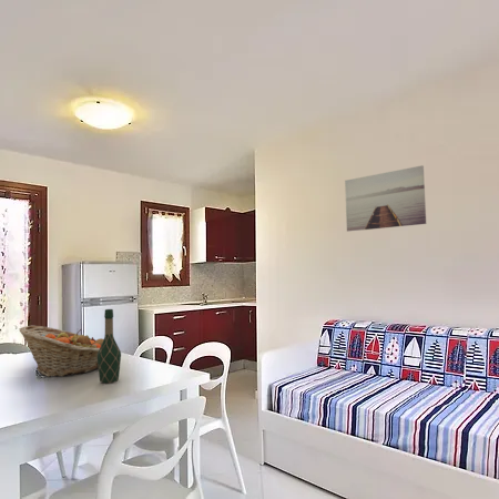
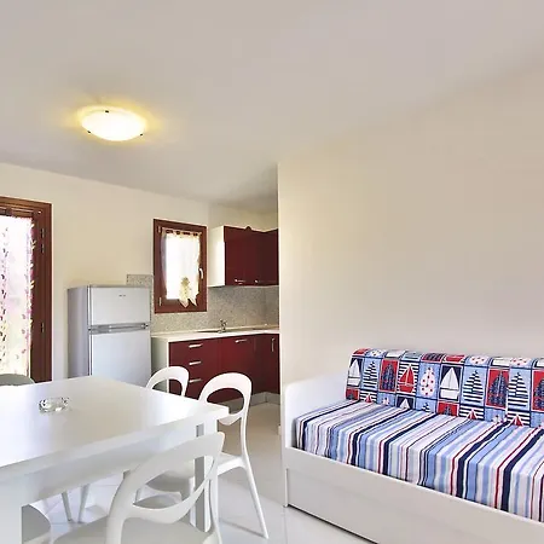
- wall art (383, 200)
- wine bottle (109, 345)
- fruit basket (65, 346)
